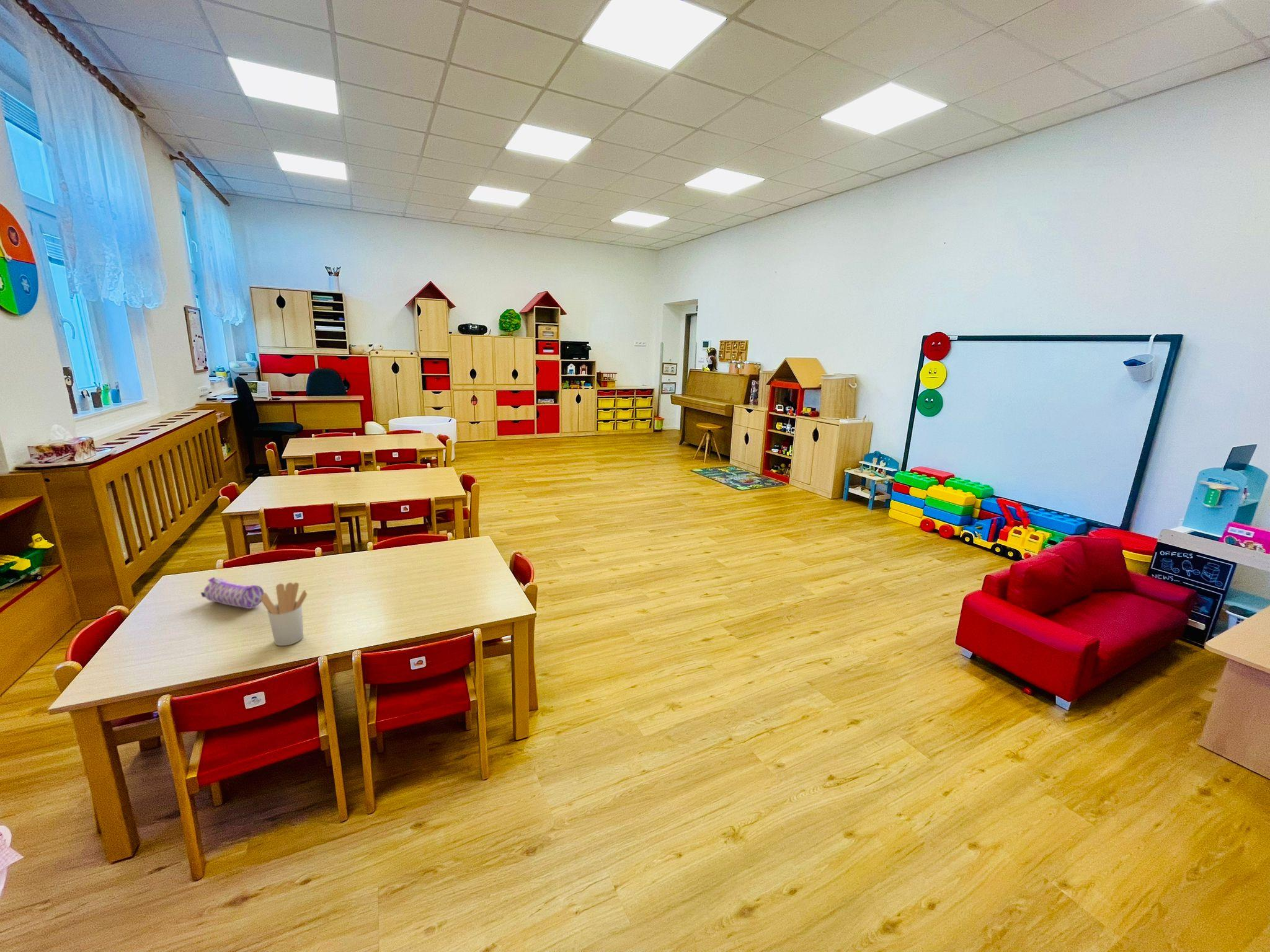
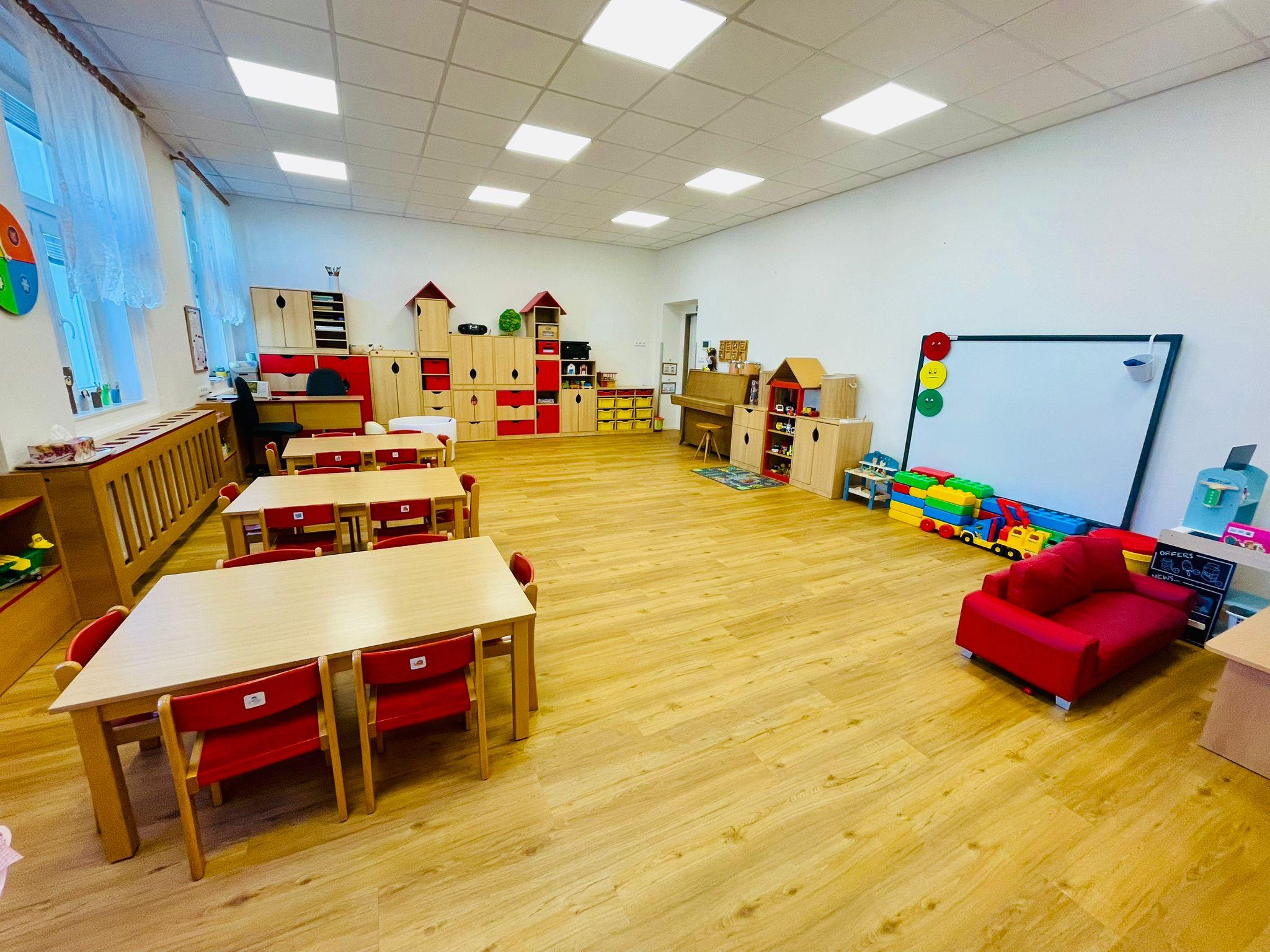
- utensil holder (287, 612)
- pencil case (234, 592)
